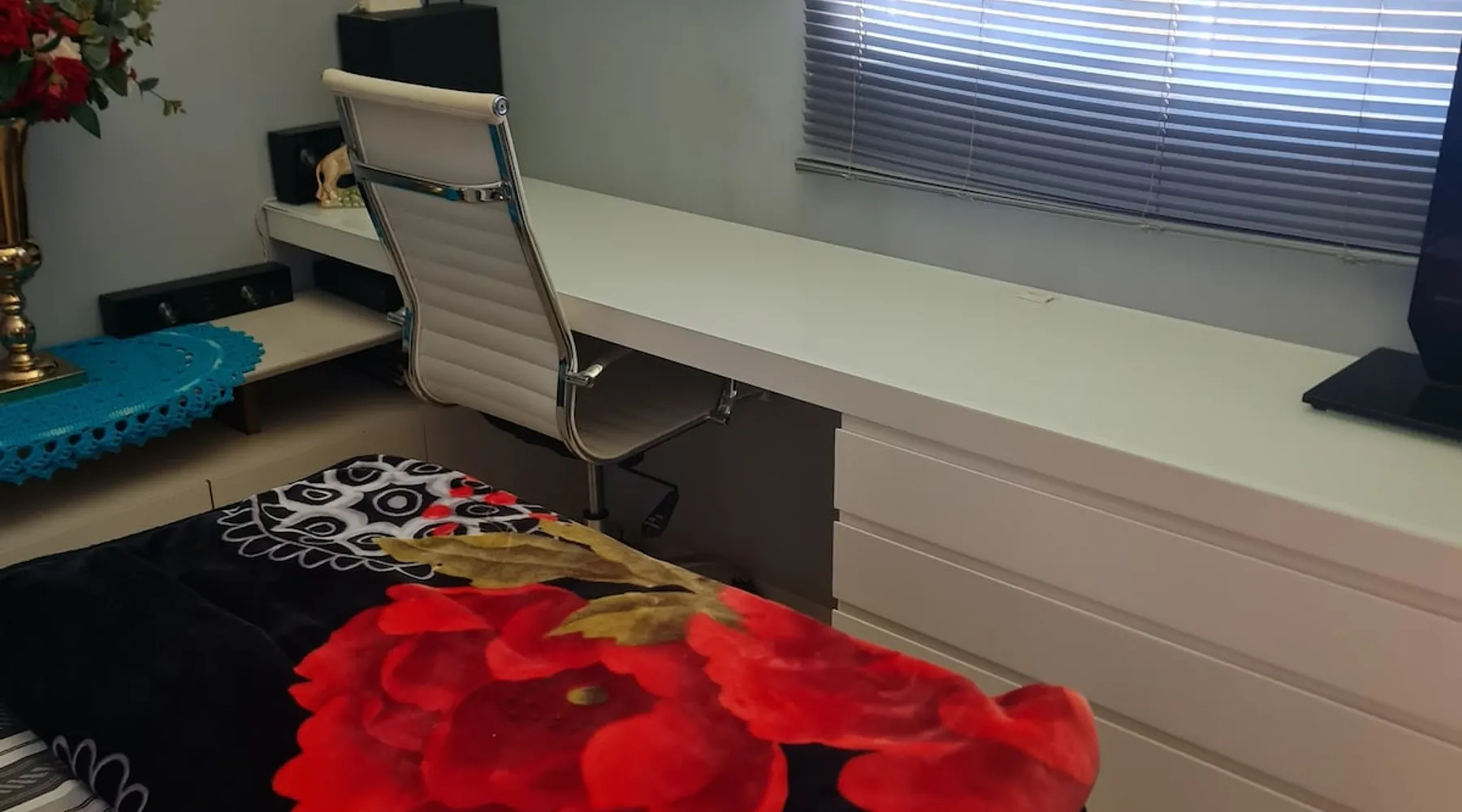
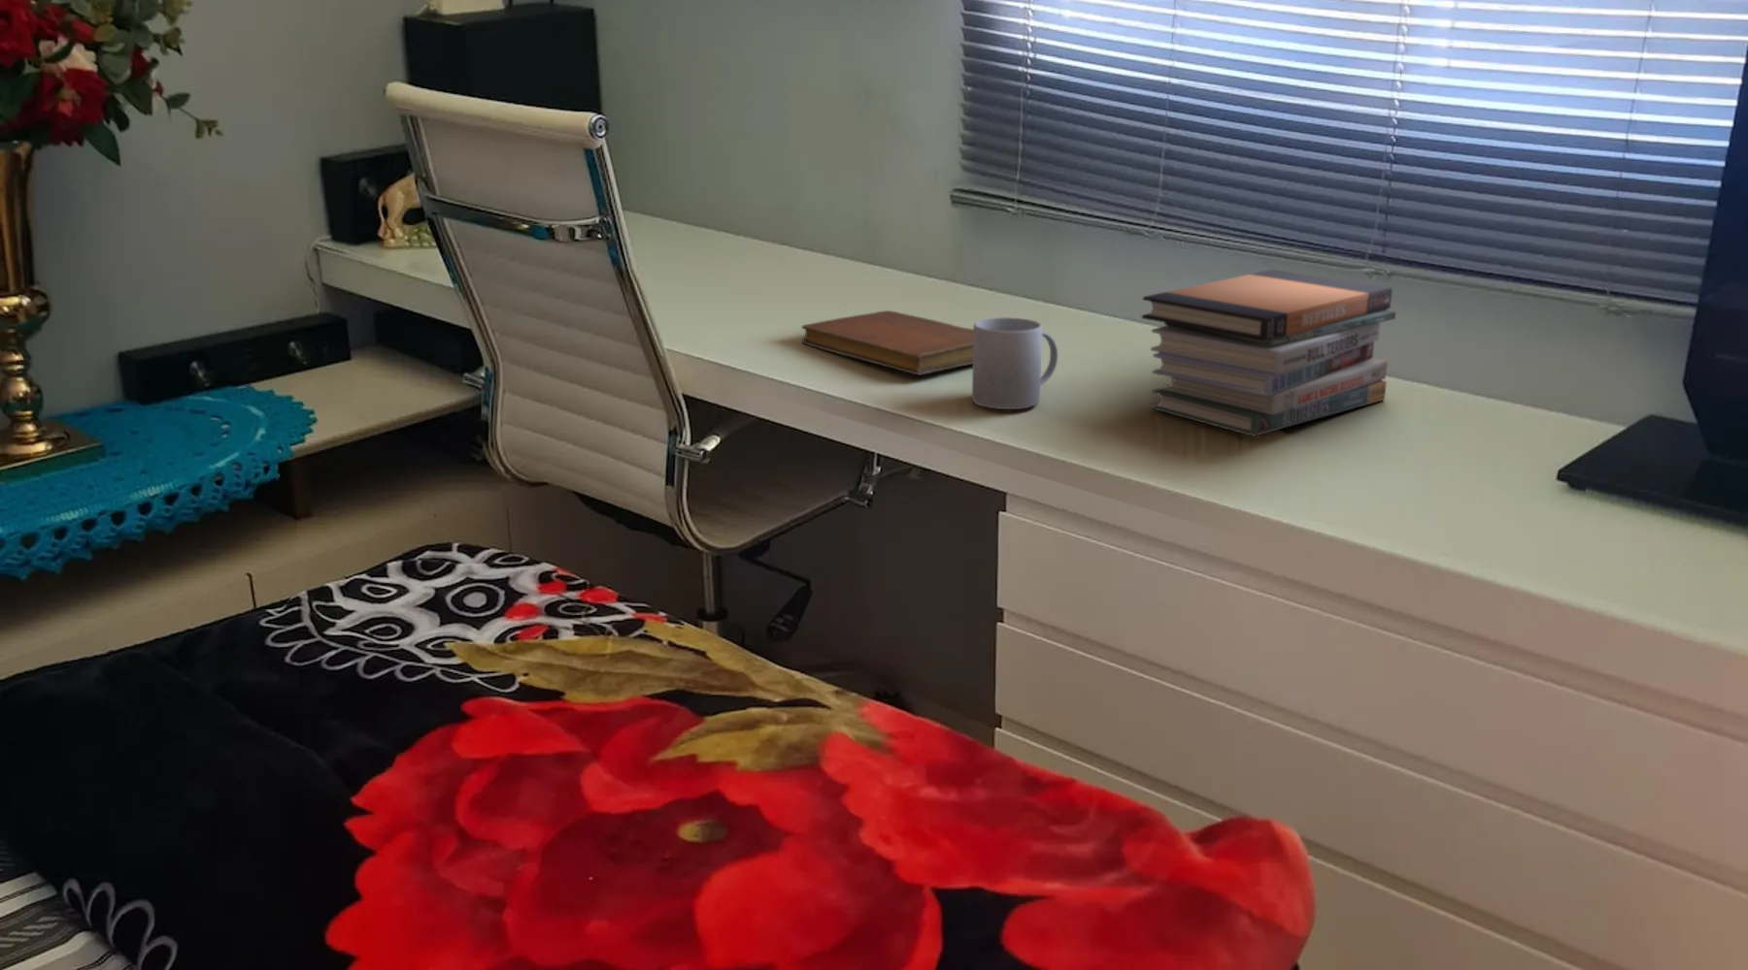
+ book stack (1267, 349)
+ notebook (903, 339)
+ mug (1017, 361)
